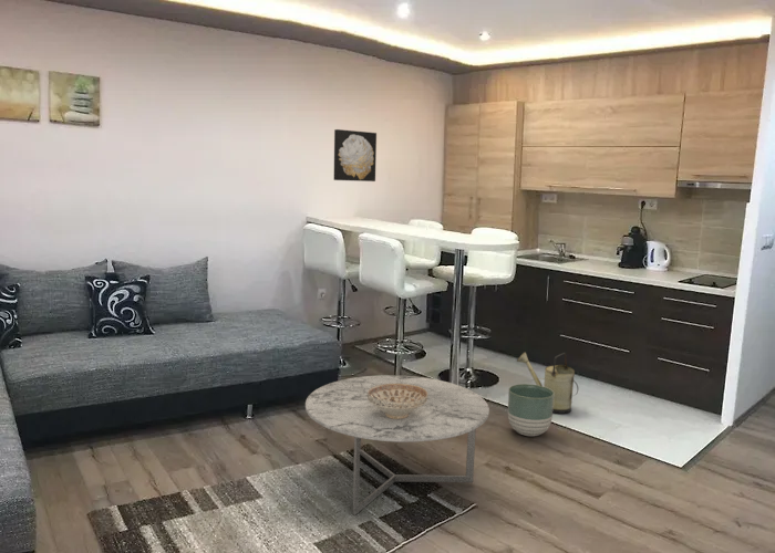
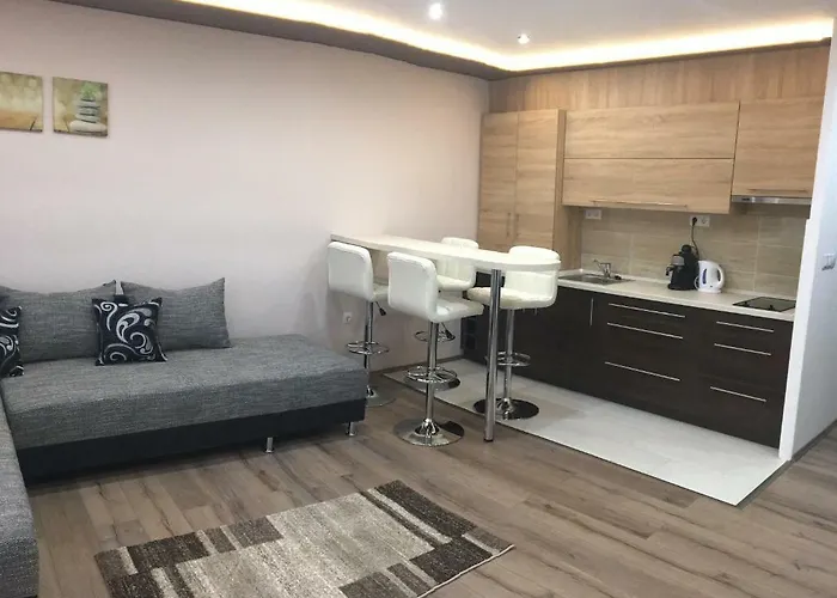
- planter (529, 411)
- coffee table (395, 440)
- wall art (354, 156)
- decorative bowl (396, 403)
- watering can (546, 378)
